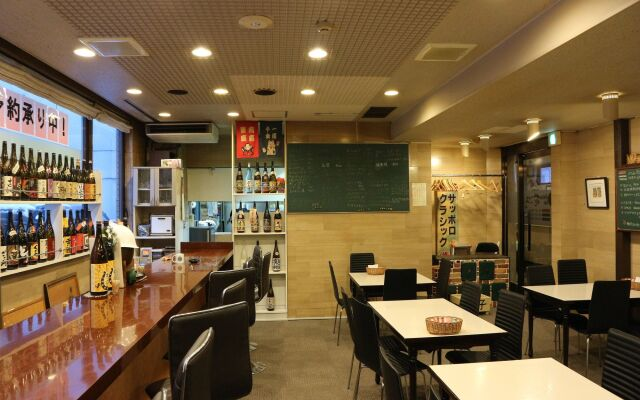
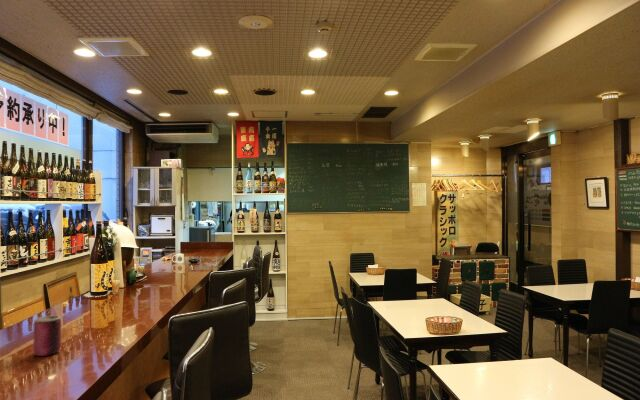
+ can (47, 335)
